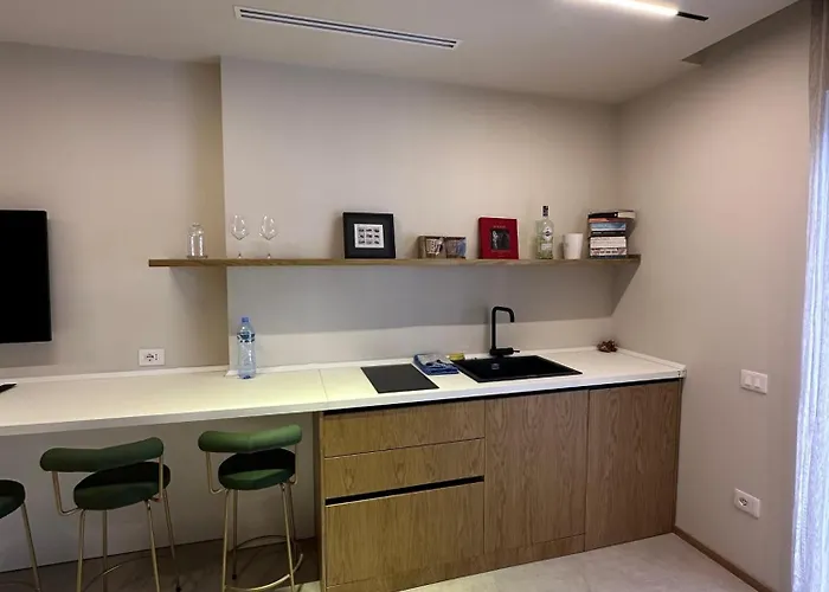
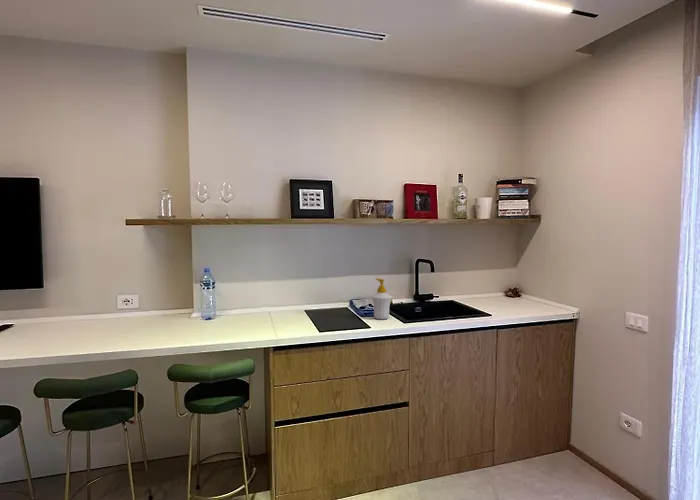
+ soap bottle (381, 298)
